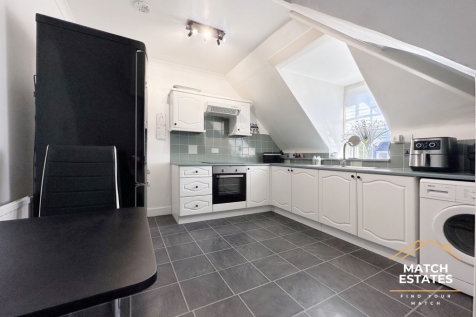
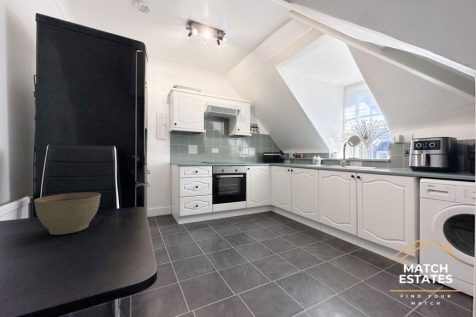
+ planter bowl (70, 213)
